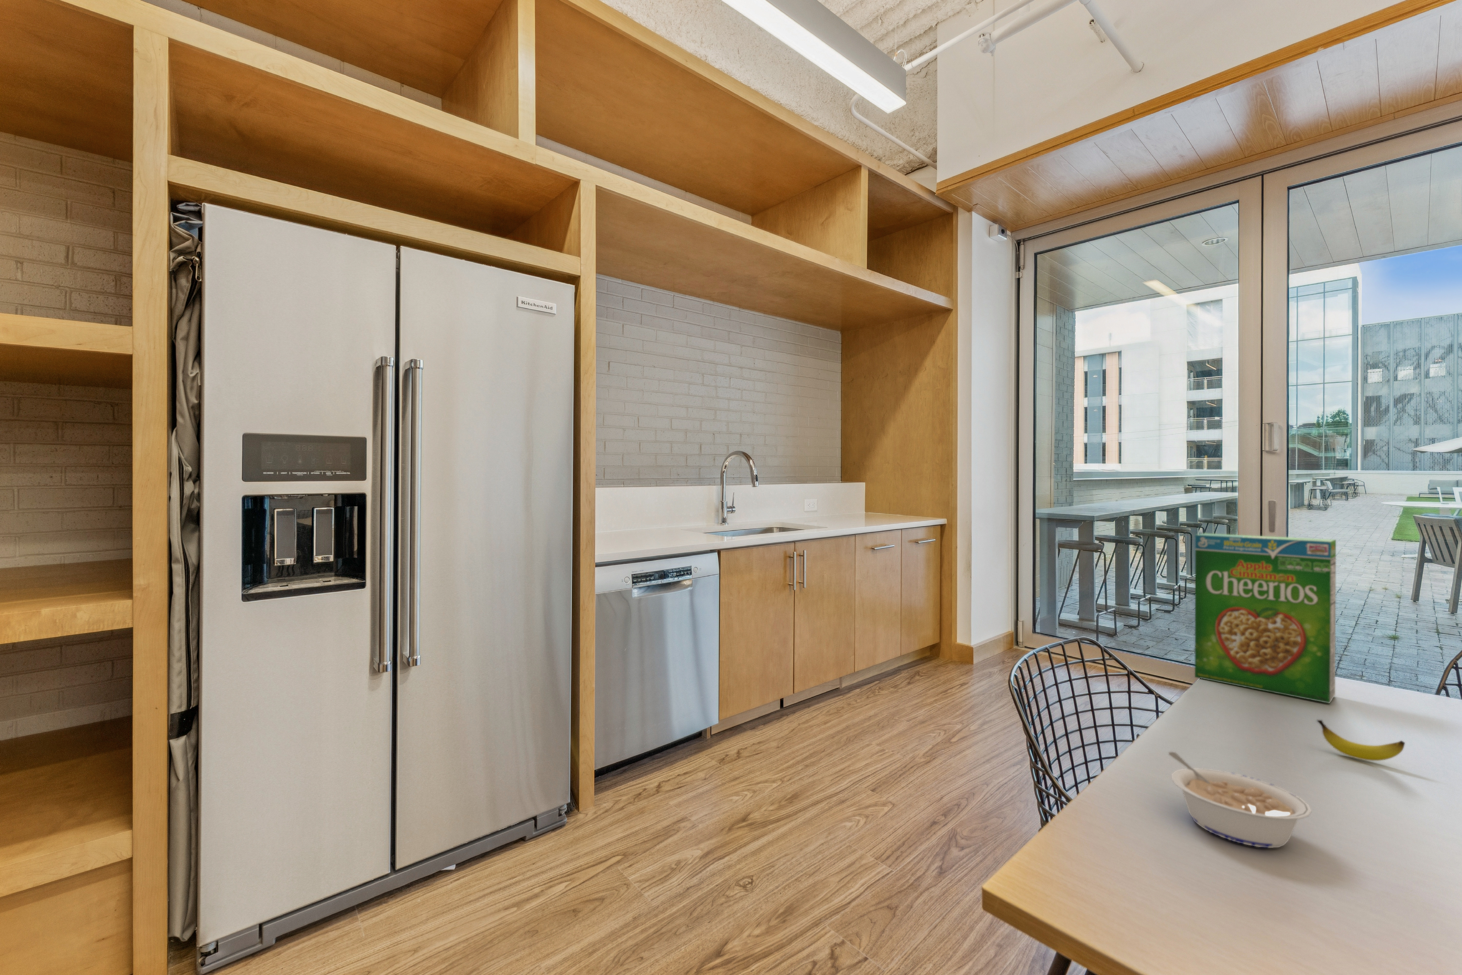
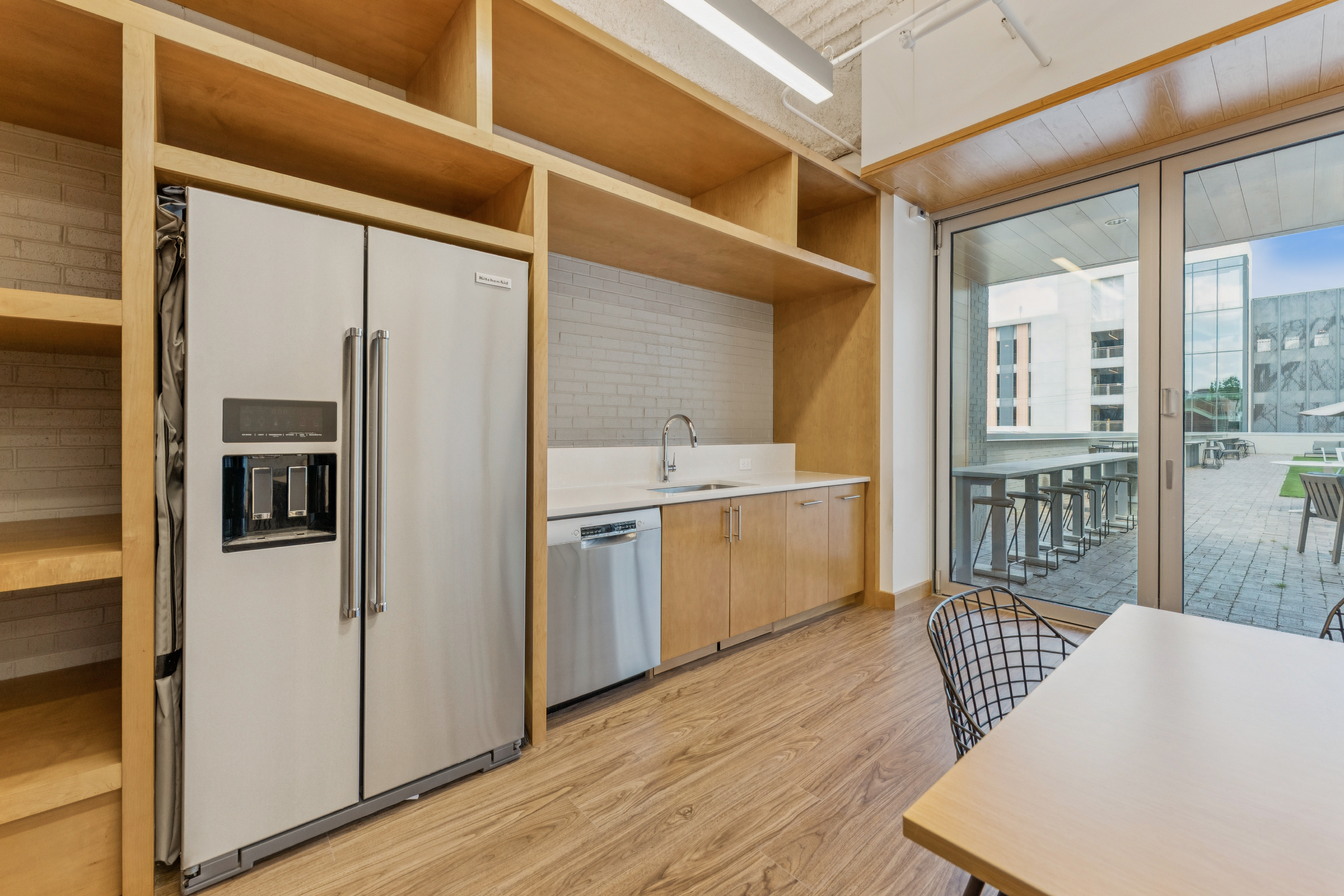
- legume (1231, 804)
- cereal box (1262, 612)
- banana (1359, 743)
